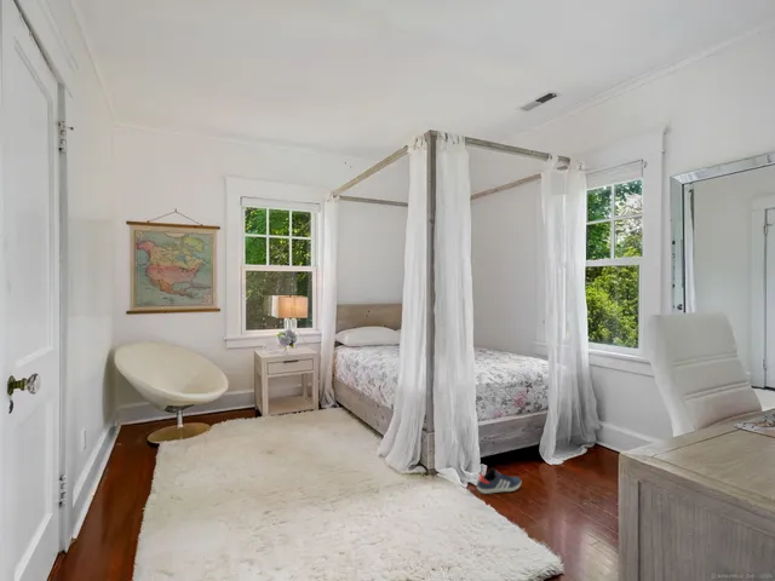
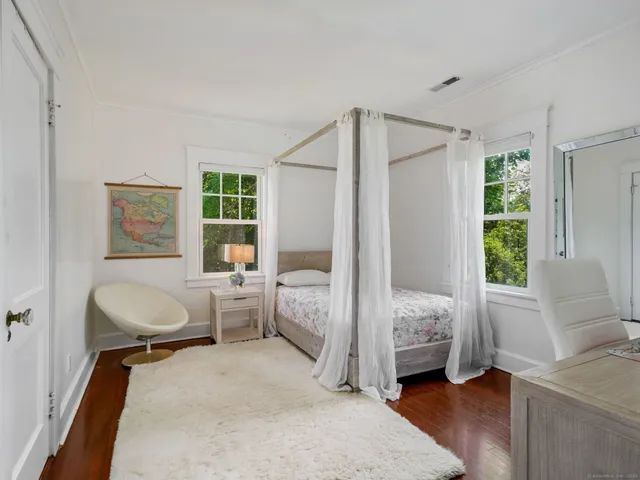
- sneaker (499, 478)
